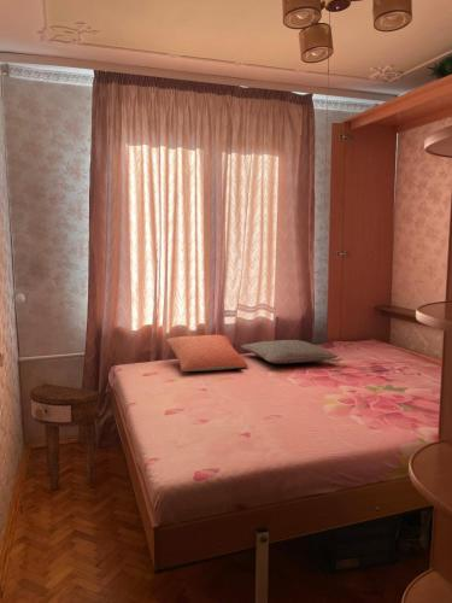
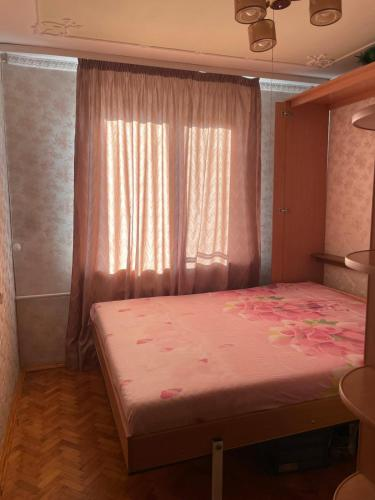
- pillow (287, 351)
- side table (58, 435)
- pillow (205, 352)
